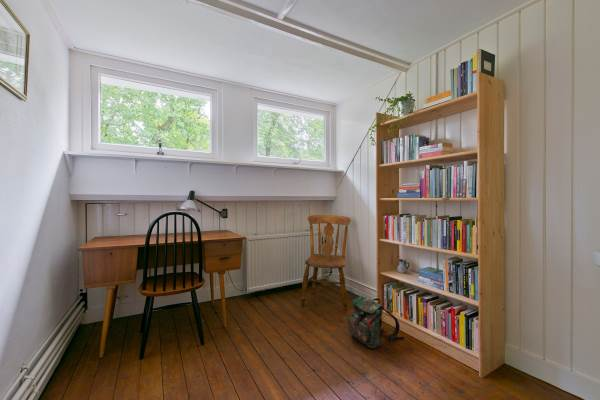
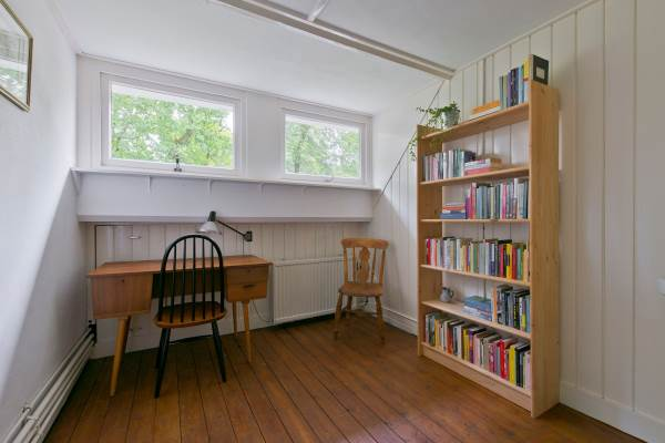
- backpack (375, 319)
